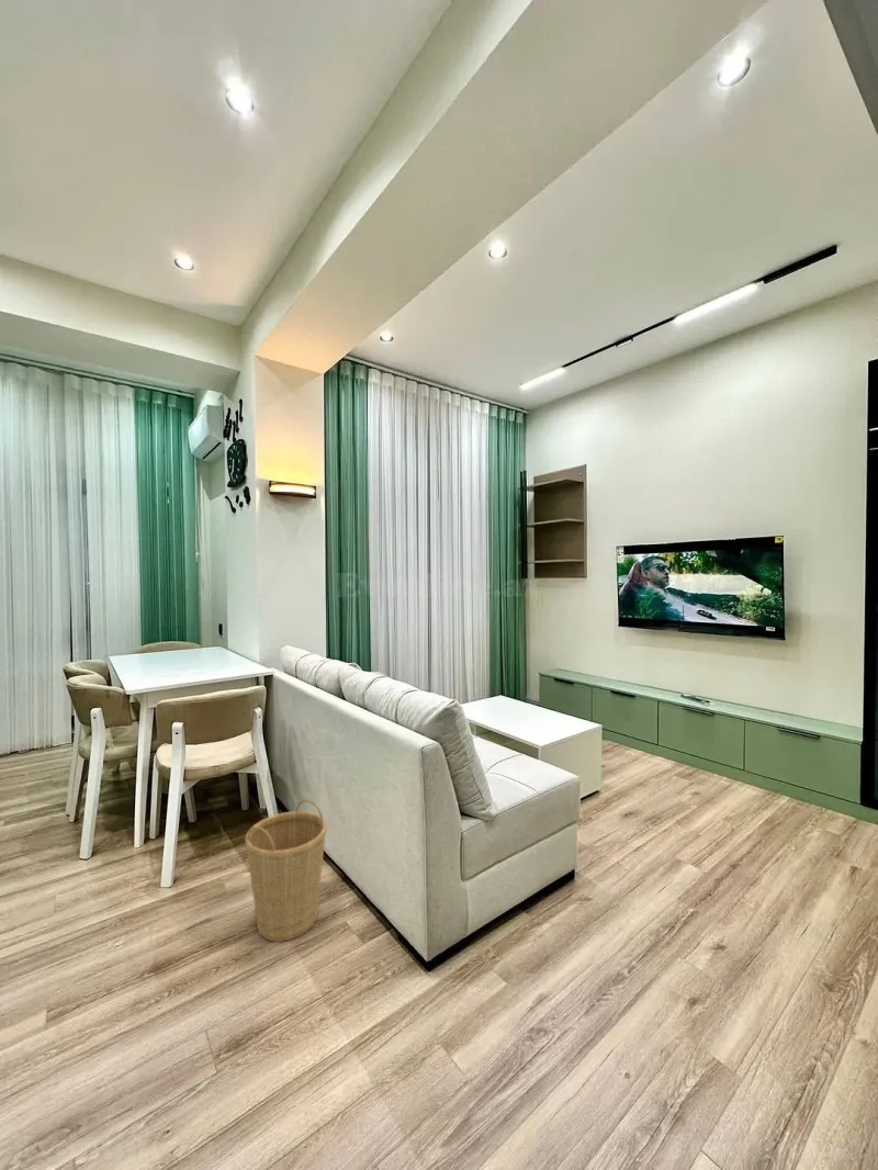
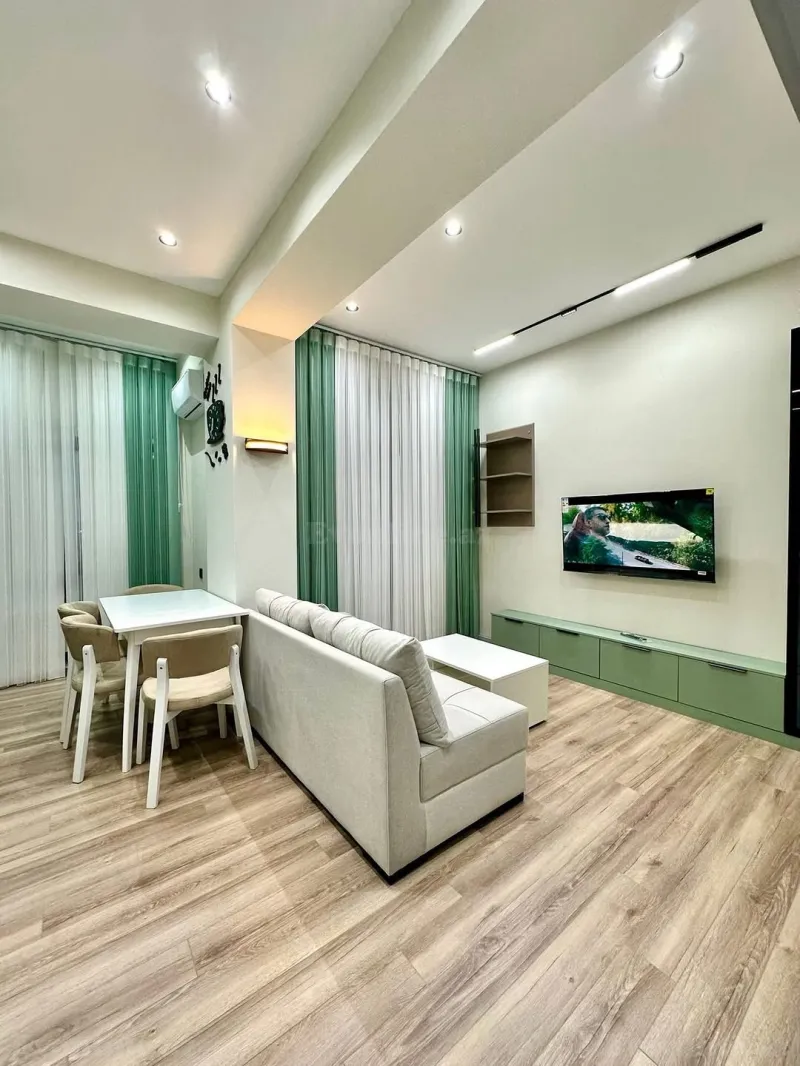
- basket (286, 866)
